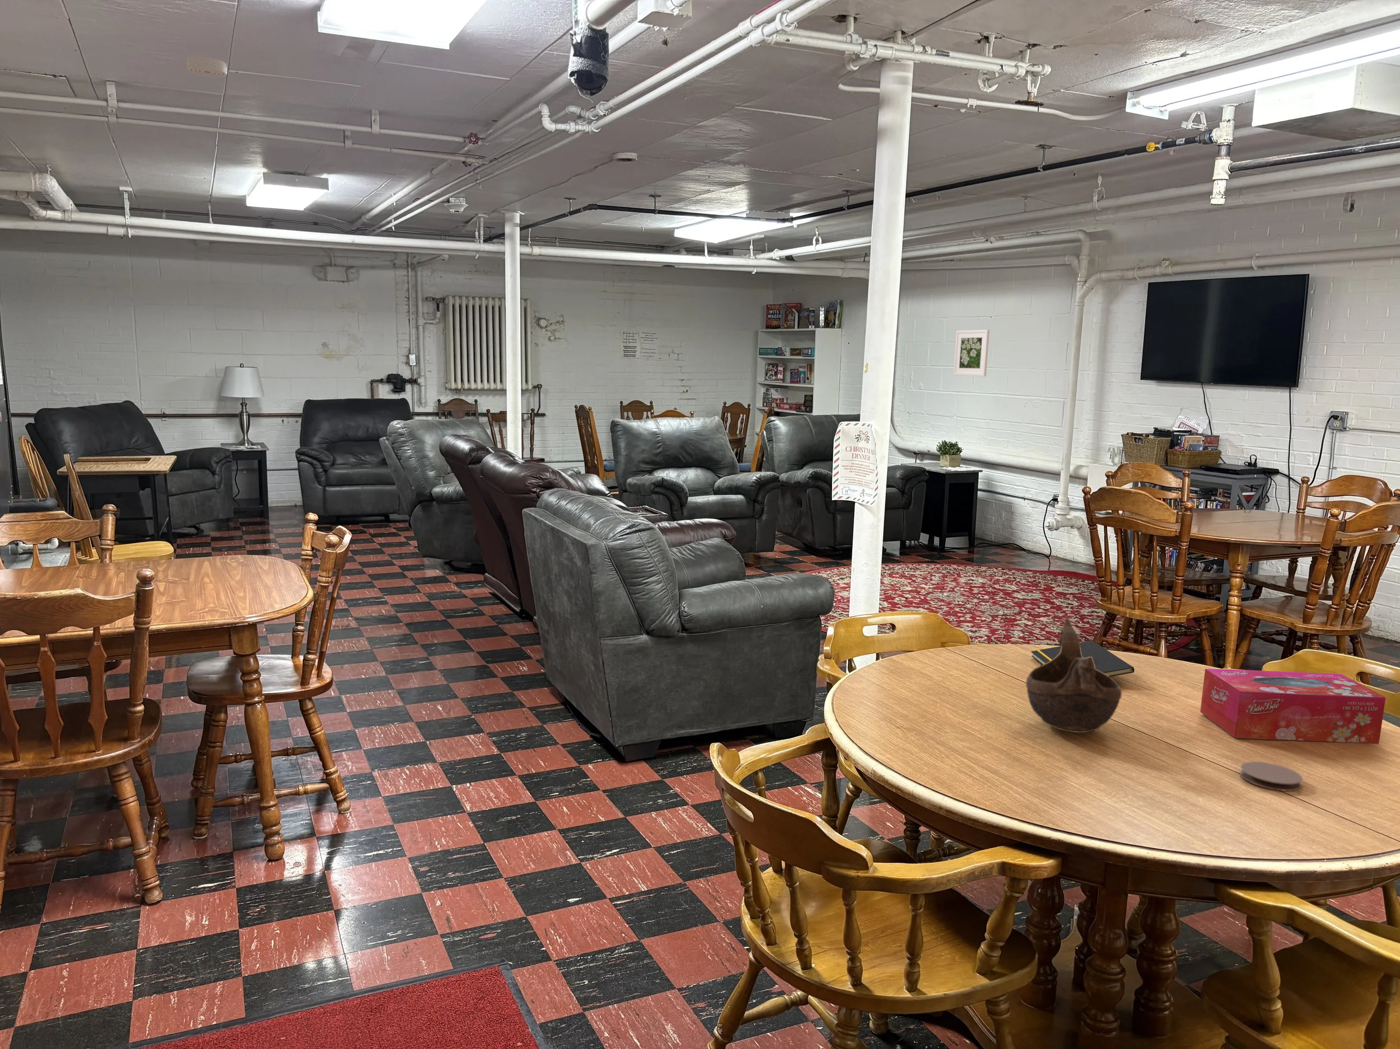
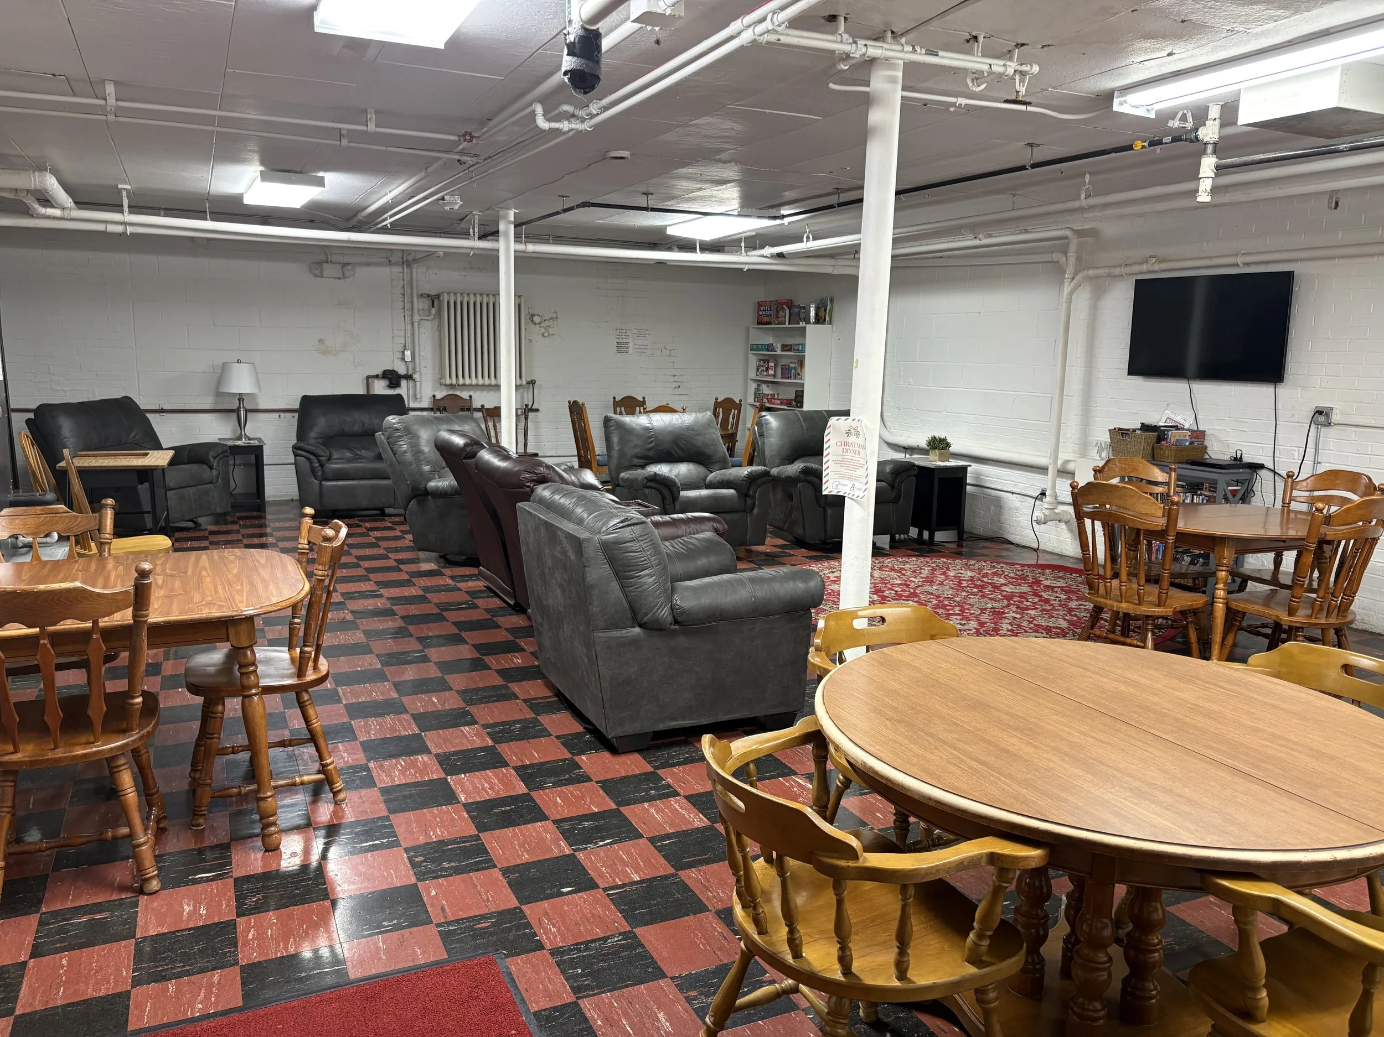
- decorative bowl (1074, 682)
- smoke detector (206, 66)
- notepad (1083, 658)
- coaster (1271, 776)
- tissue box (1289, 704)
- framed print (970, 353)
